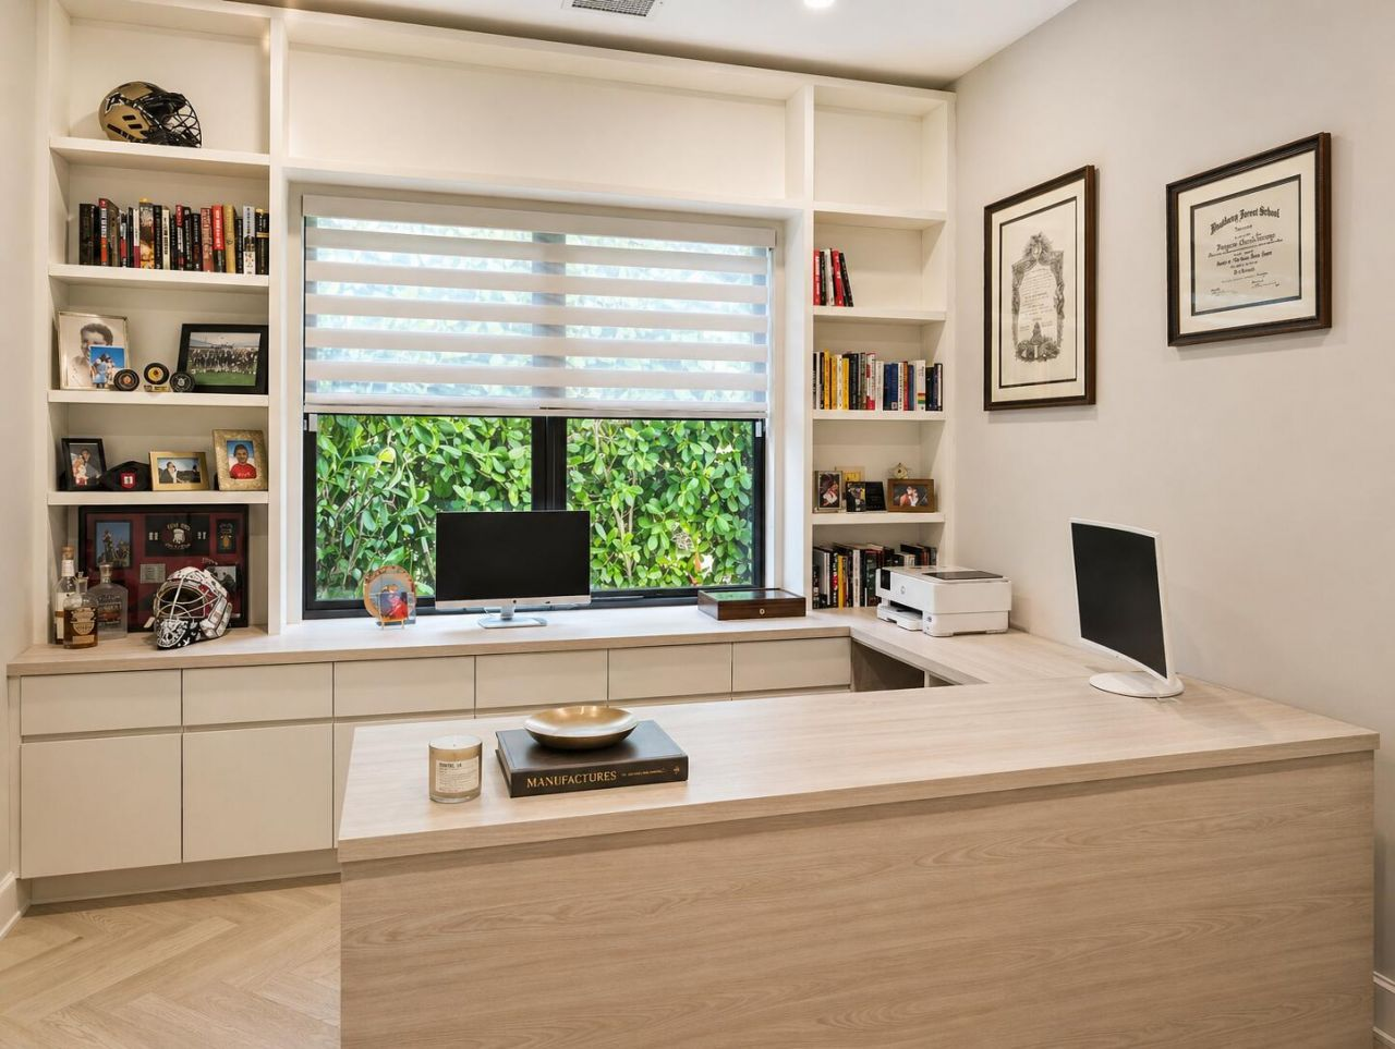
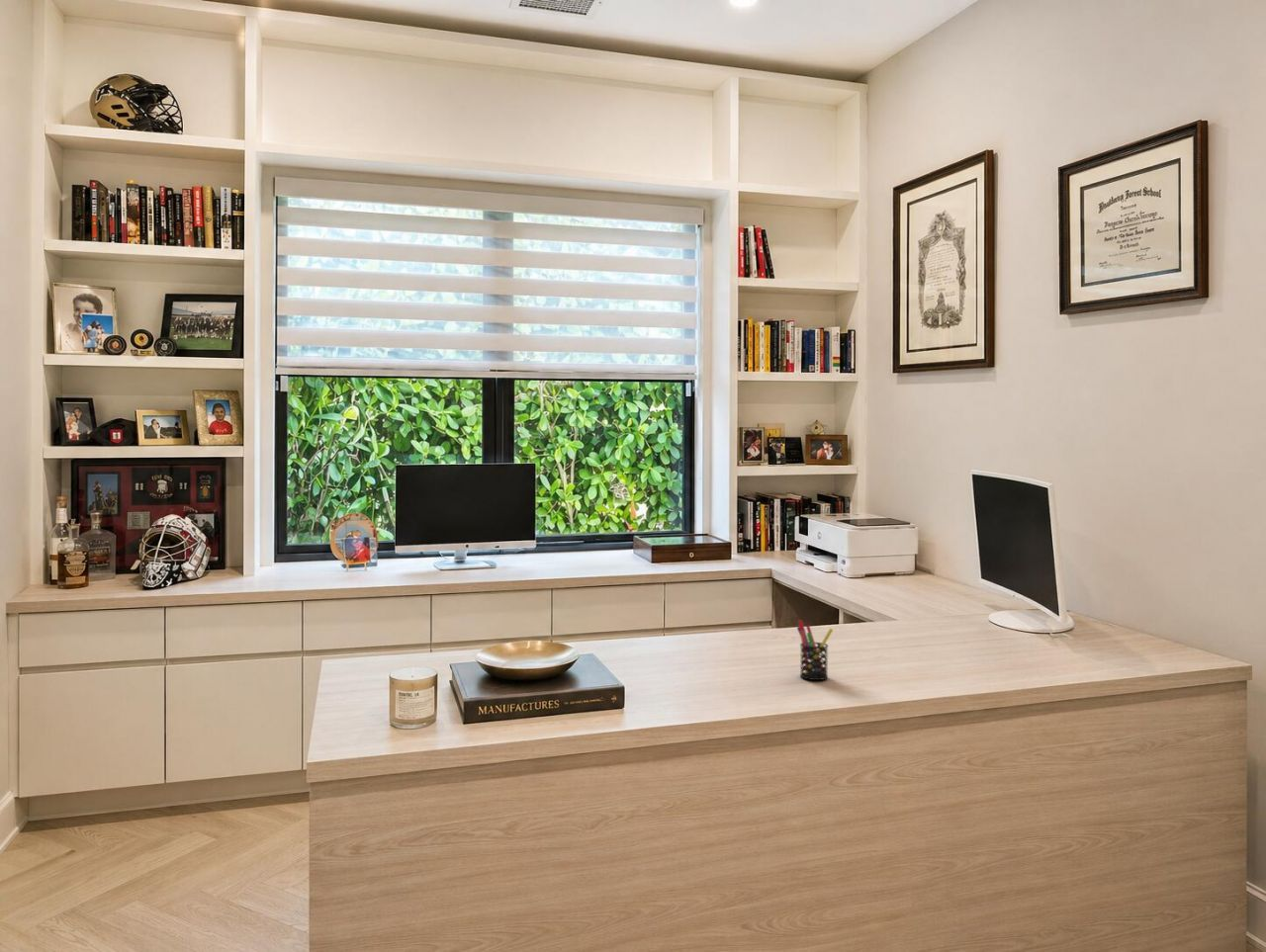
+ pen holder (811, 649)
